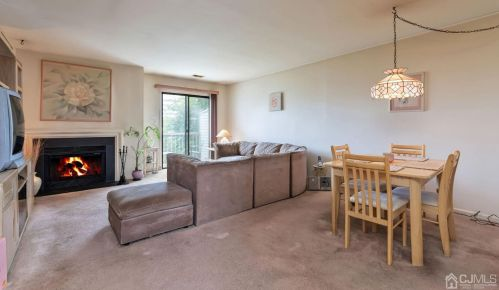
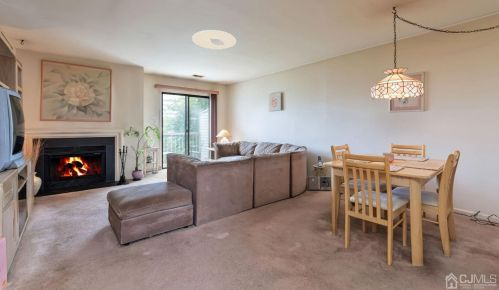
+ ceiling light (214, 38)
